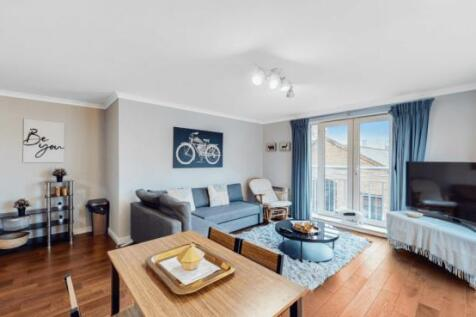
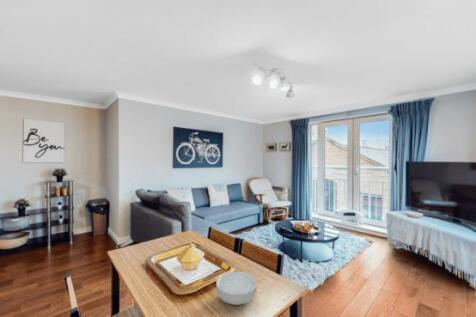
+ cereal bowl (236, 290)
